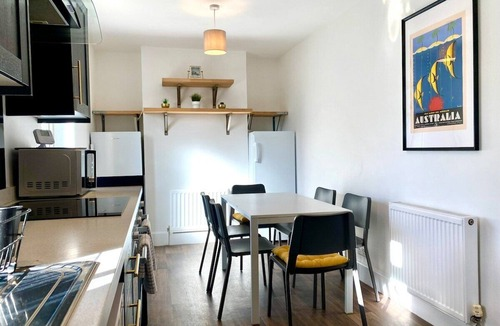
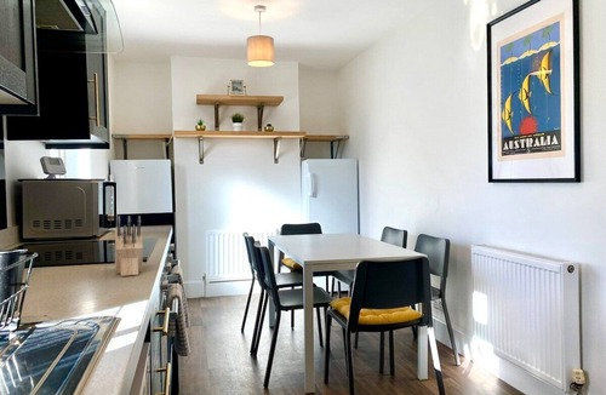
+ knife block (127, 244)
